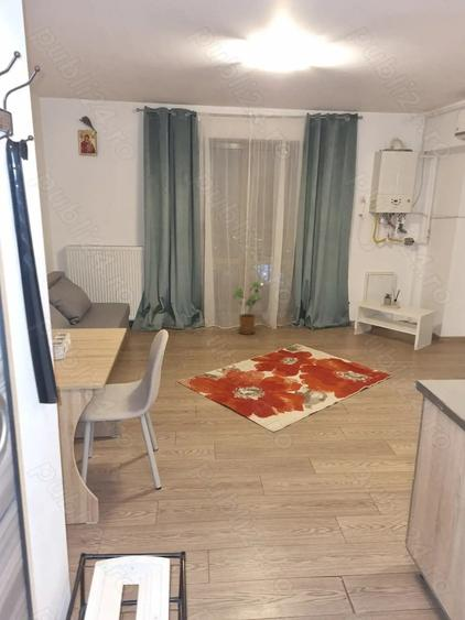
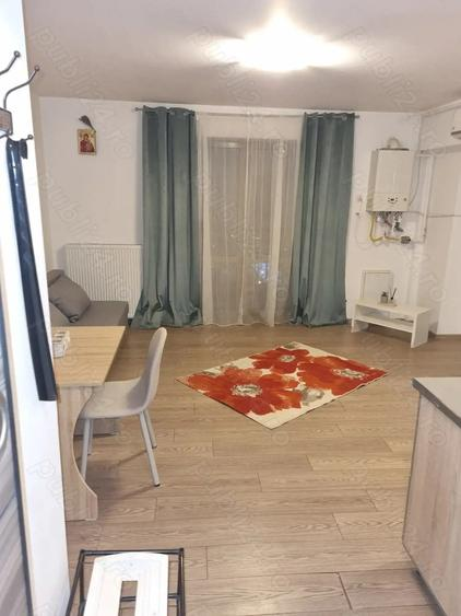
- house plant (249, 308)
